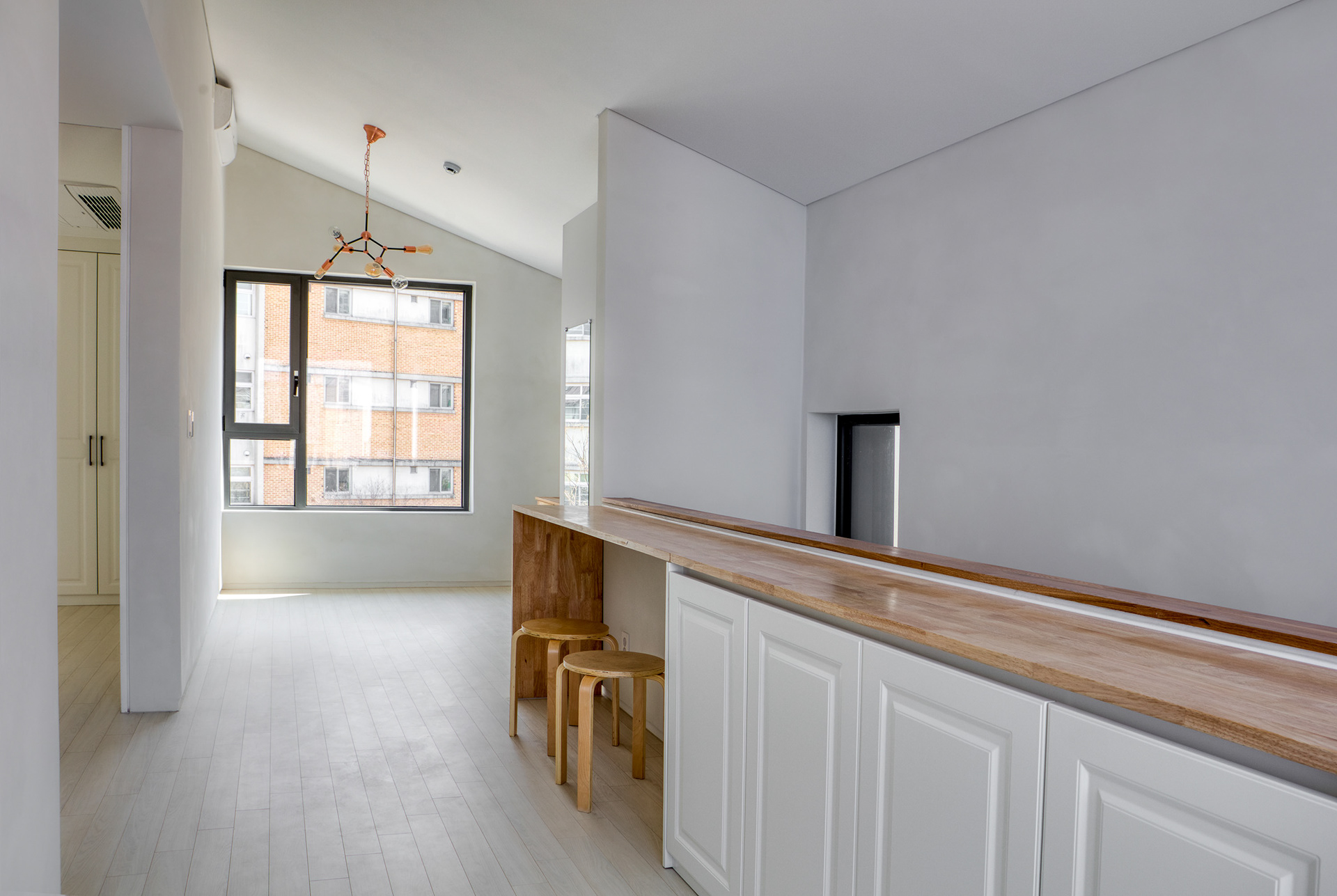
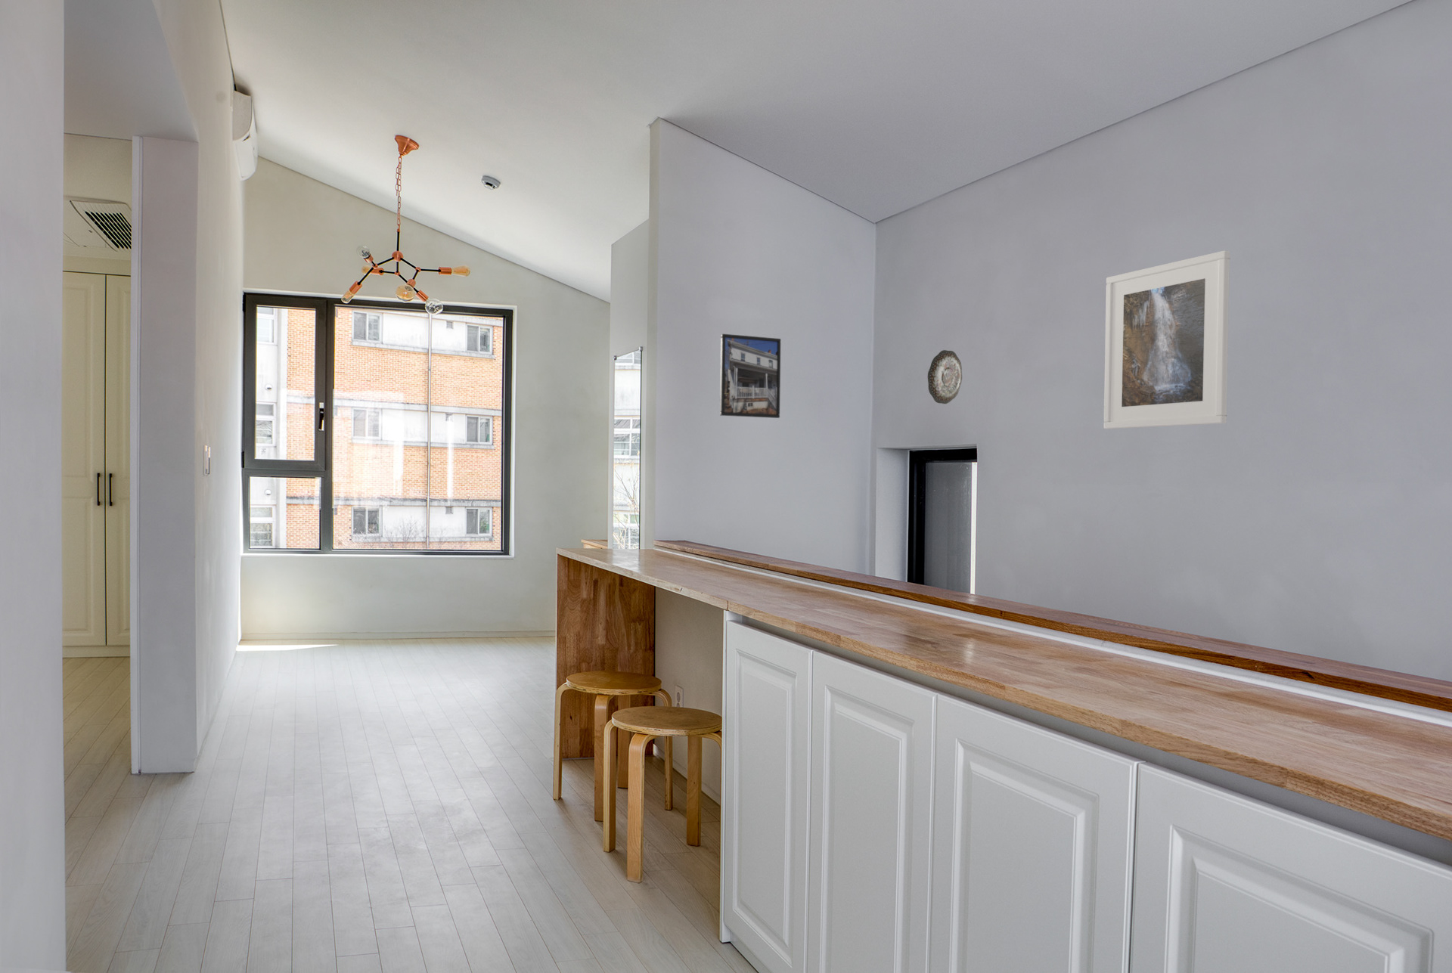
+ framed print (750, 377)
+ decorative plate (946, 377)
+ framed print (1162, 345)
